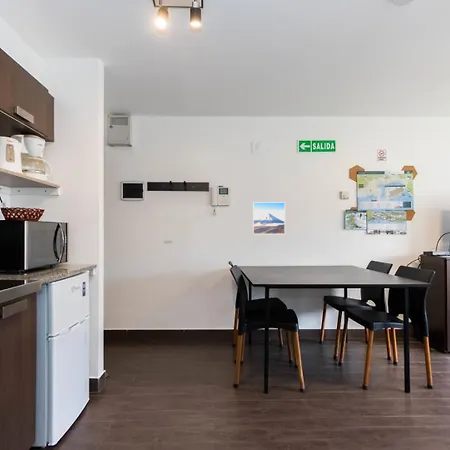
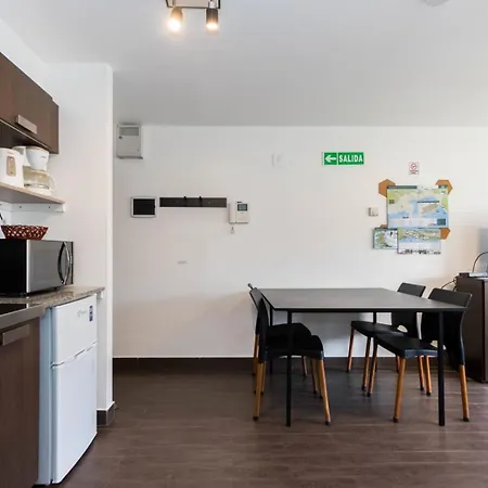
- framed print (268, 218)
